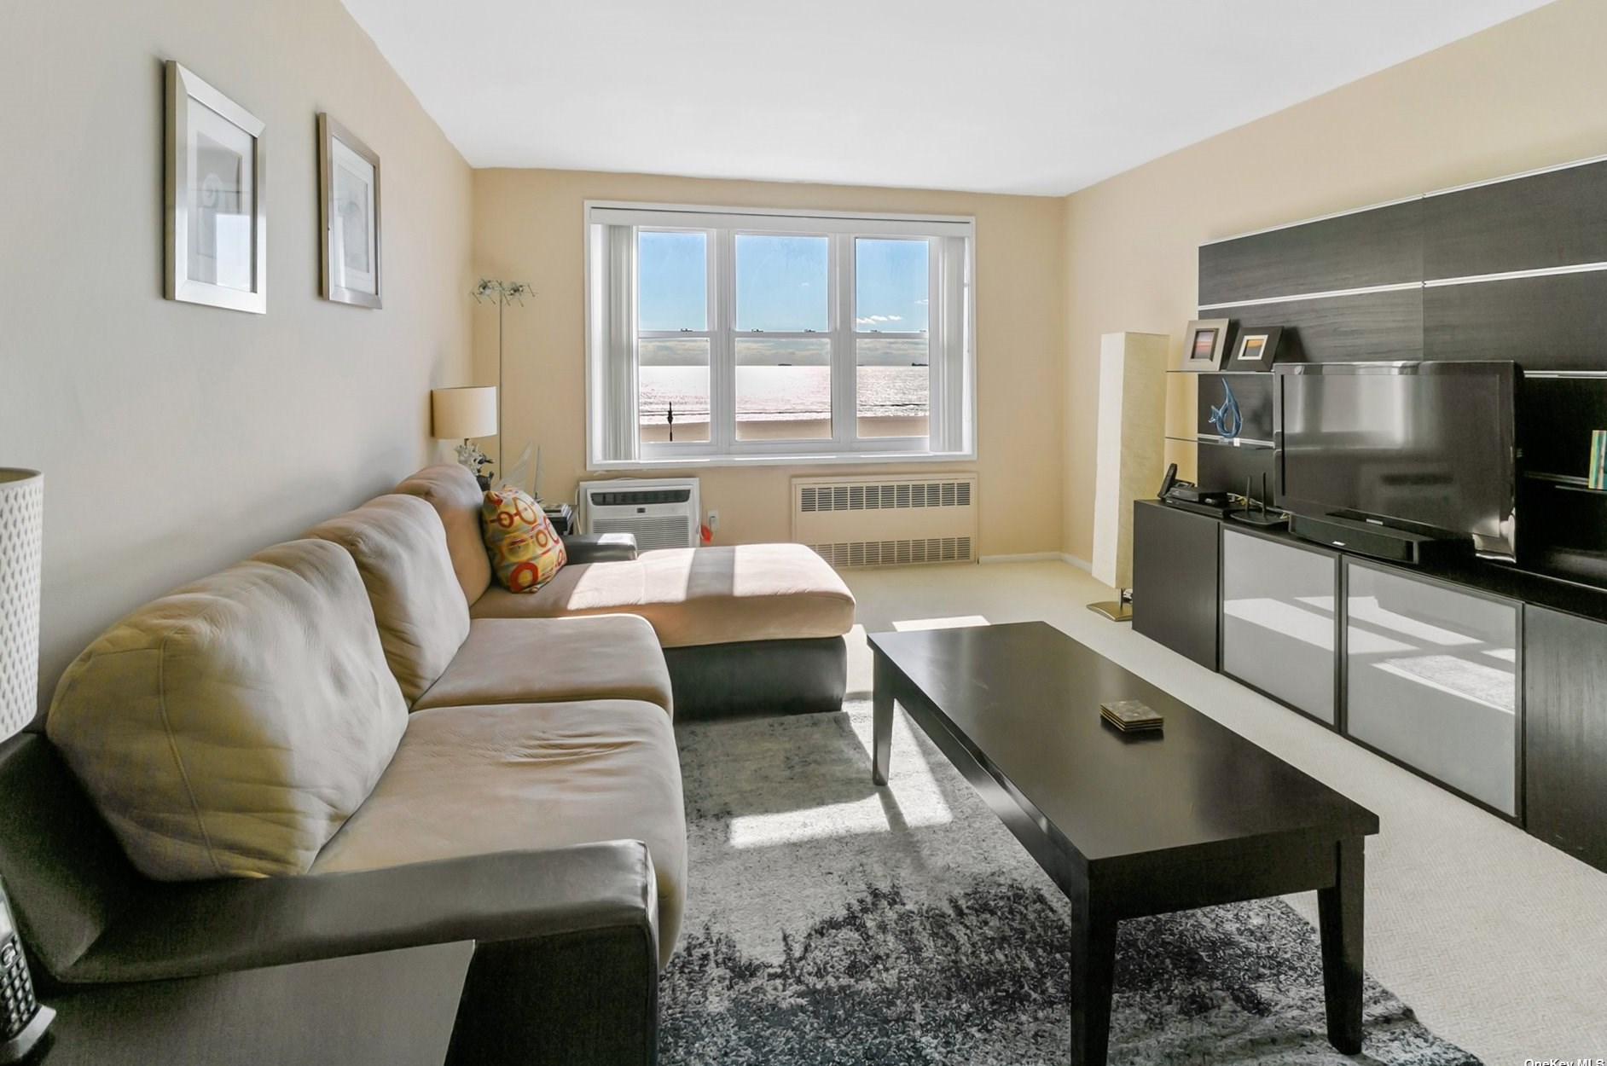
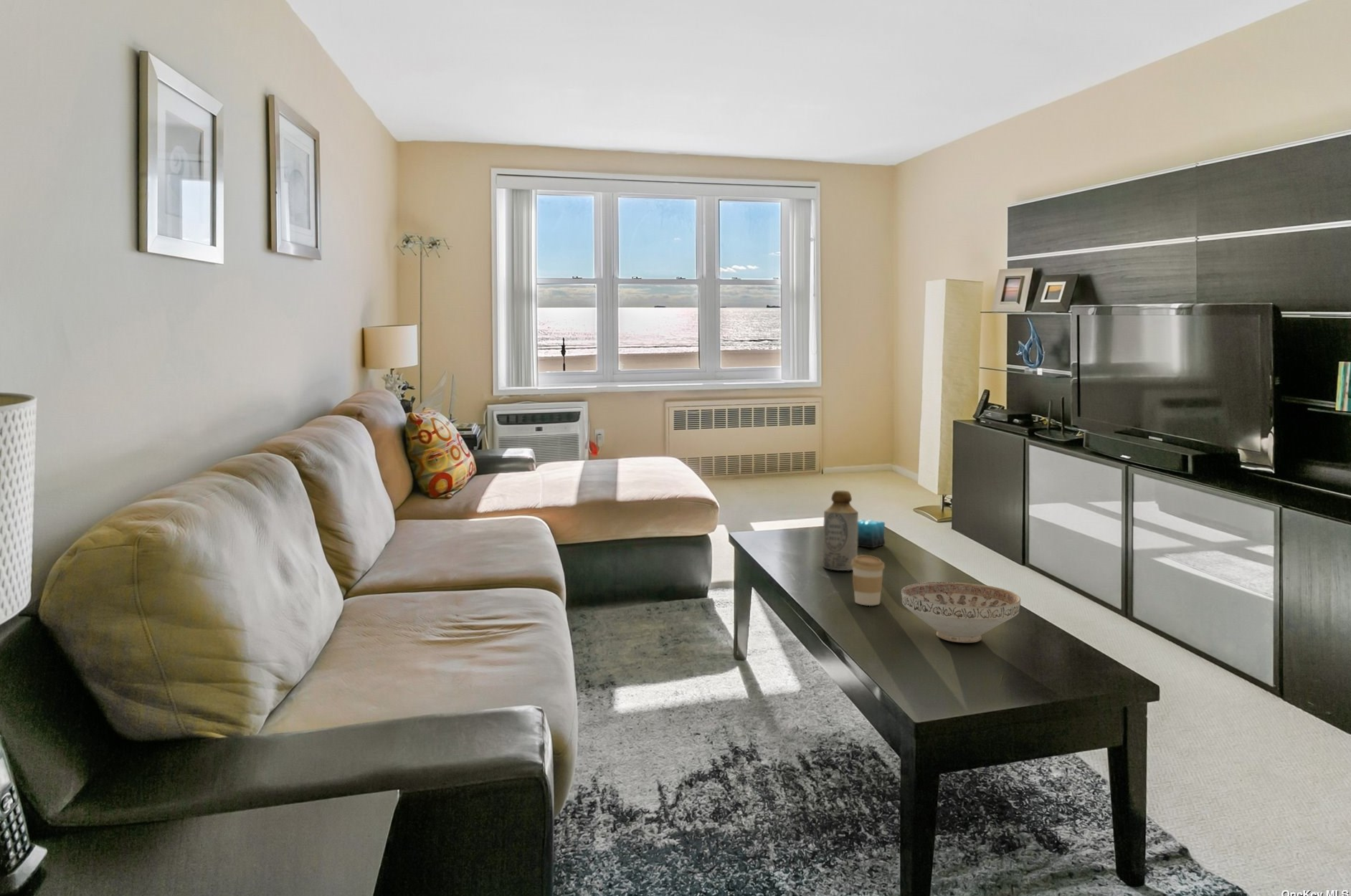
+ decorative bowl (959, 614)
+ coffee cup (867, 579)
+ bottle (840, 529)
+ candle (867, 528)
